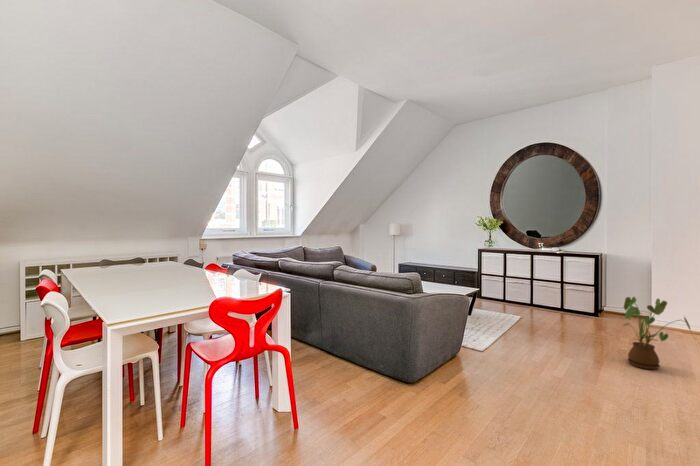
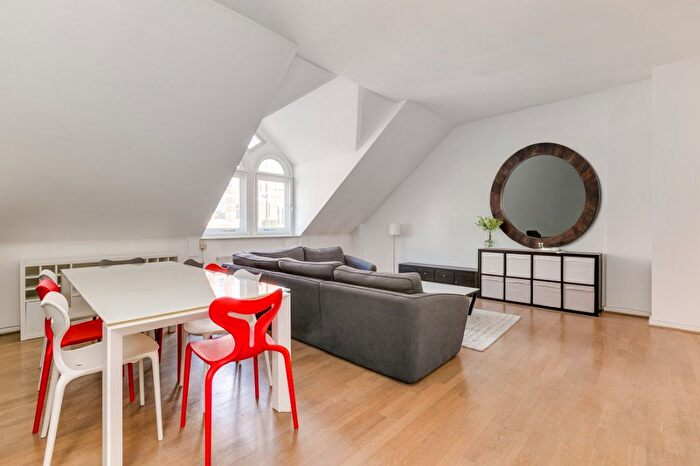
- house plant (649, 333)
